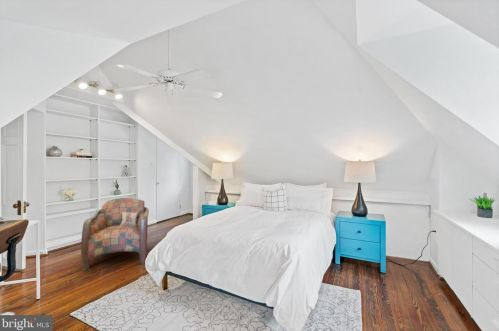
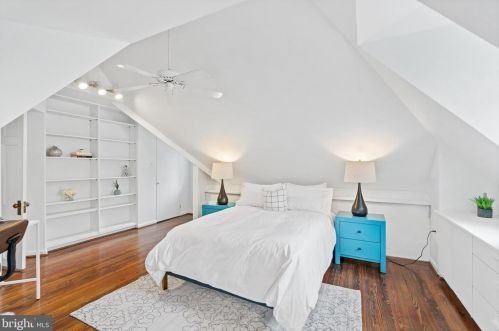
- armchair (119, 228)
